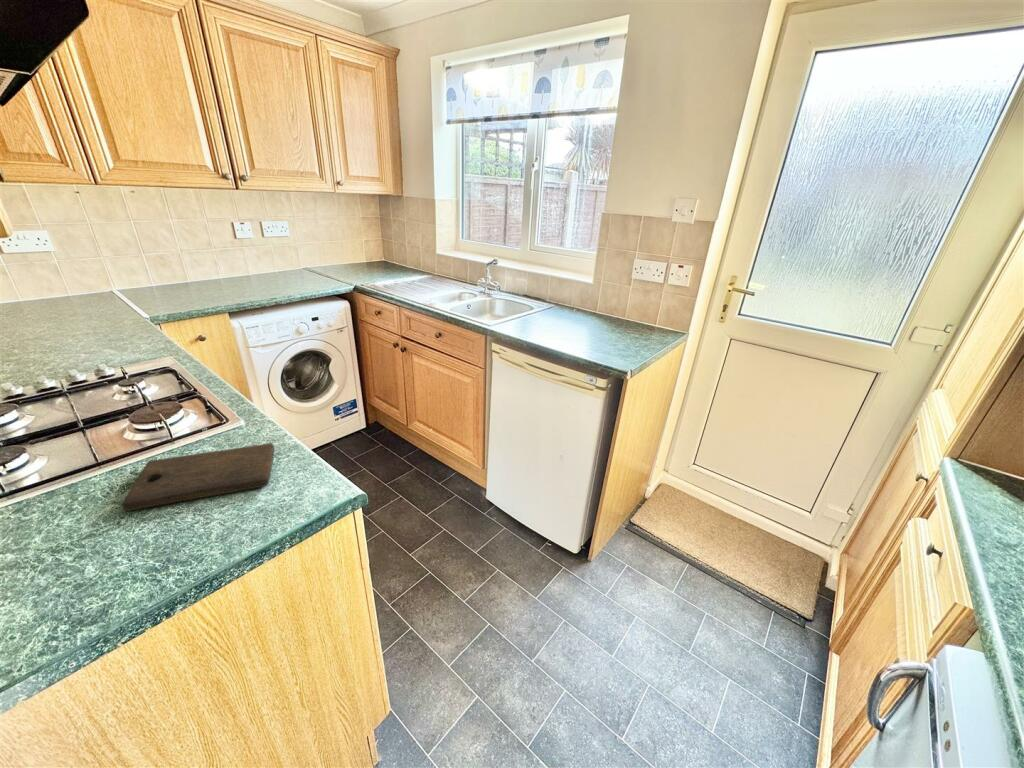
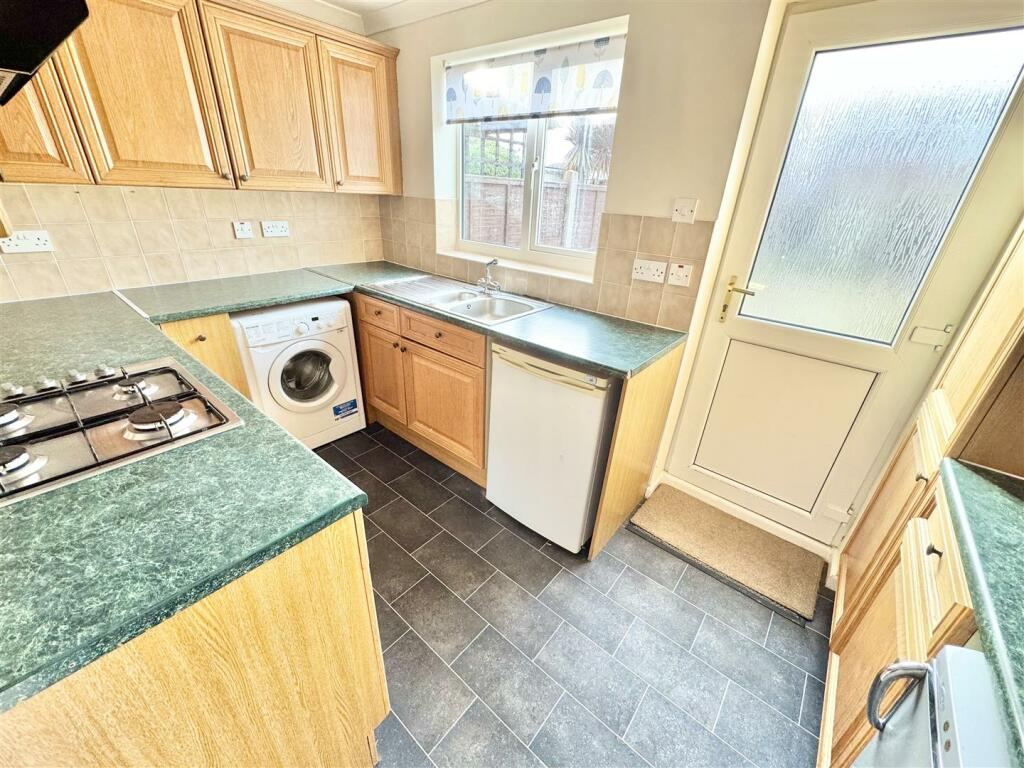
- cutting board (207, 473)
